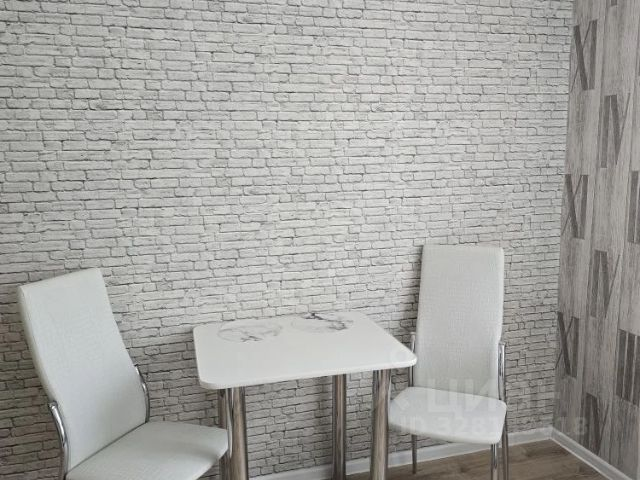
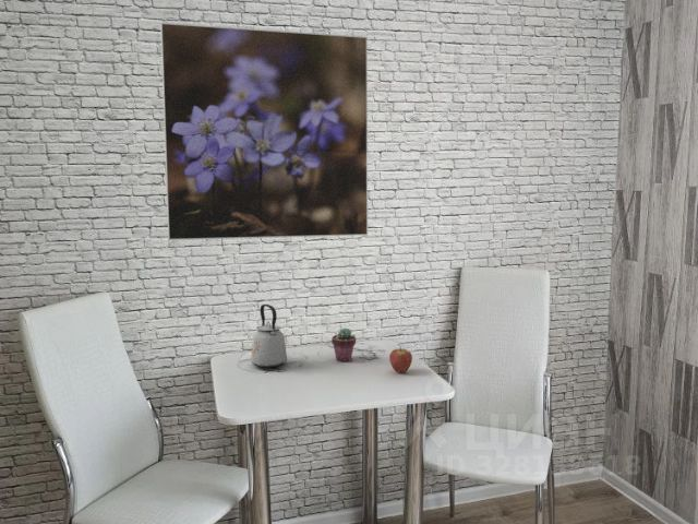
+ potted succulent (344, 343)
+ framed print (269, 135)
+ fruit (400, 358)
+ kettle (265, 333)
